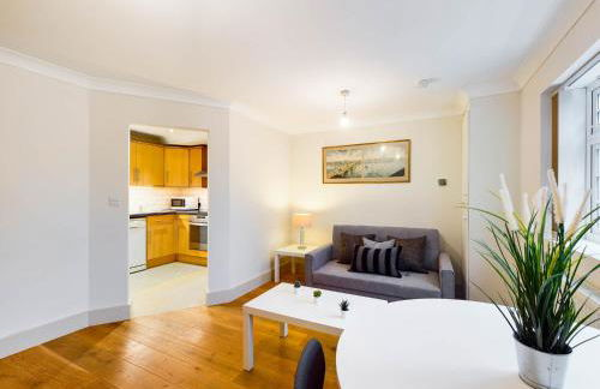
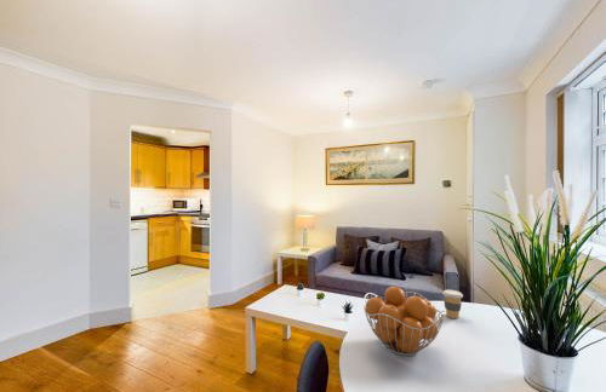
+ fruit basket (401, 318)
+ coffee cup (452, 304)
